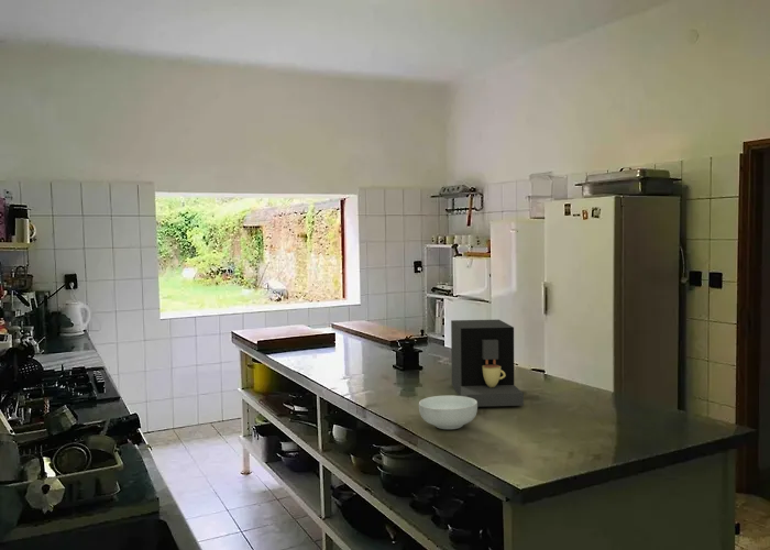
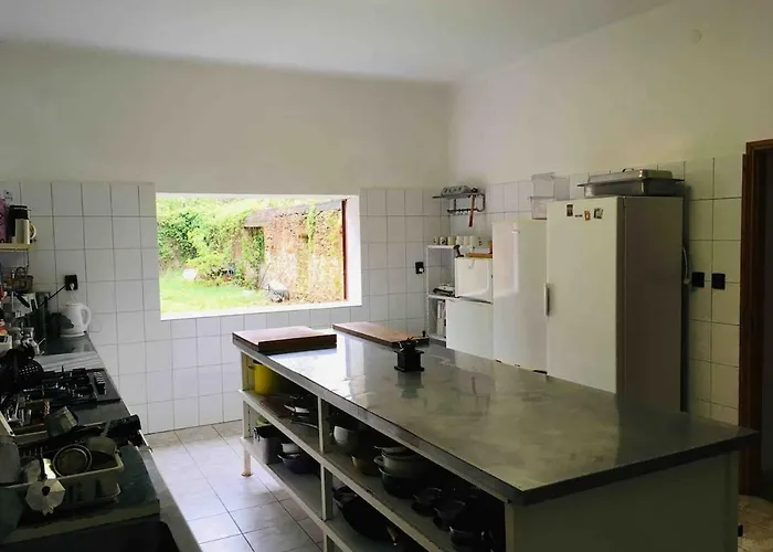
- coffee maker (484, 360)
- cereal bowl (448, 413)
